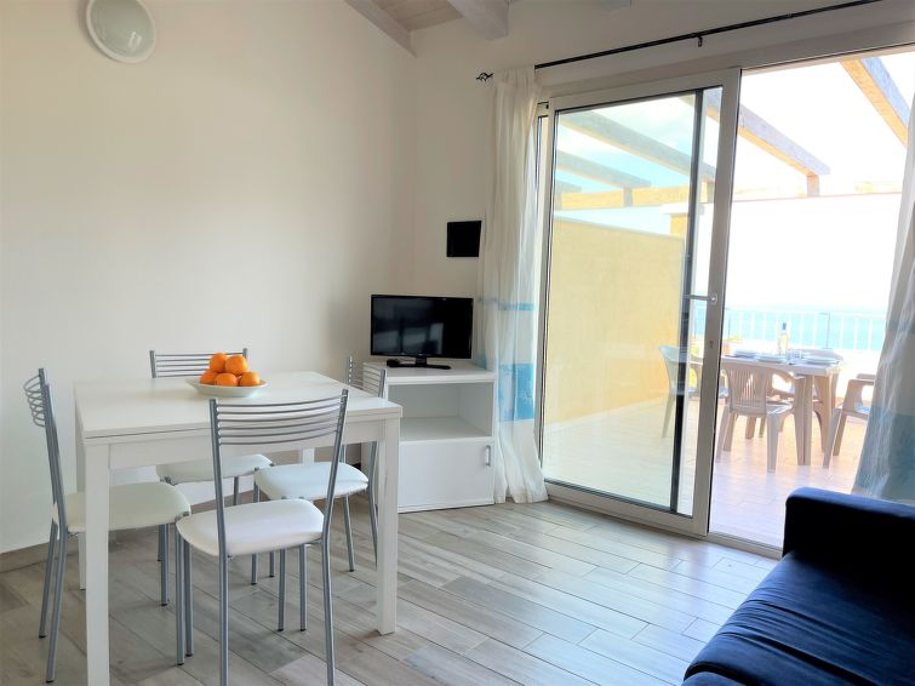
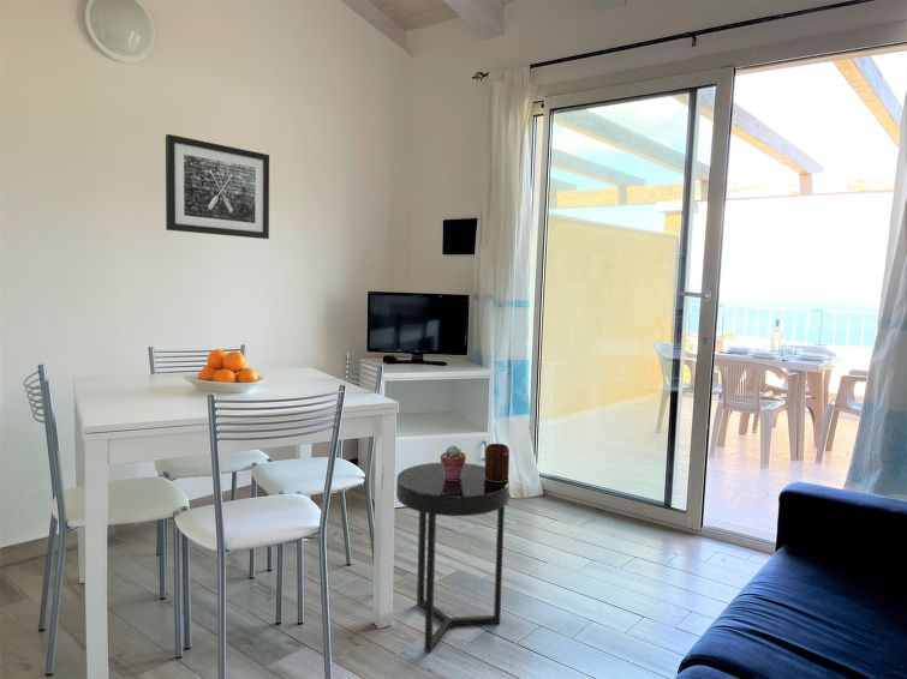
+ side table (434, 551)
+ wall art (220, 190)
+ potted succulent (453, 461)
+ mug (499, 462)
